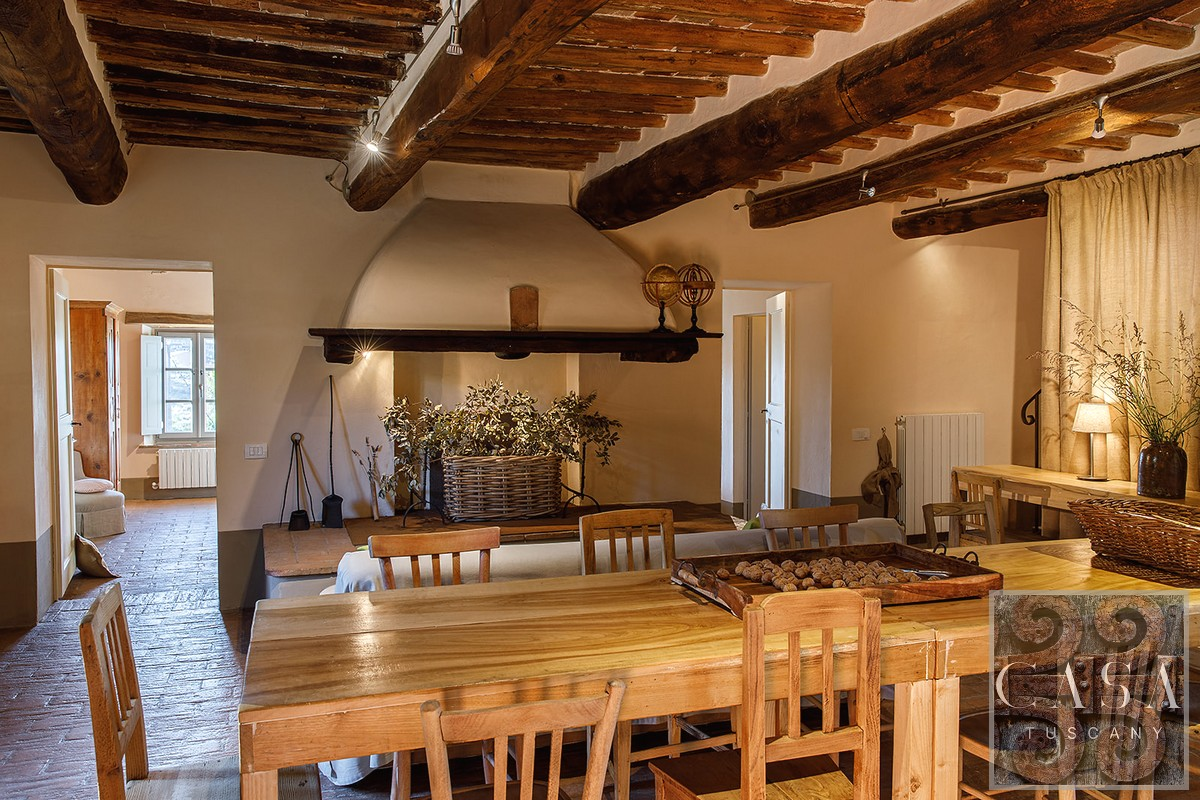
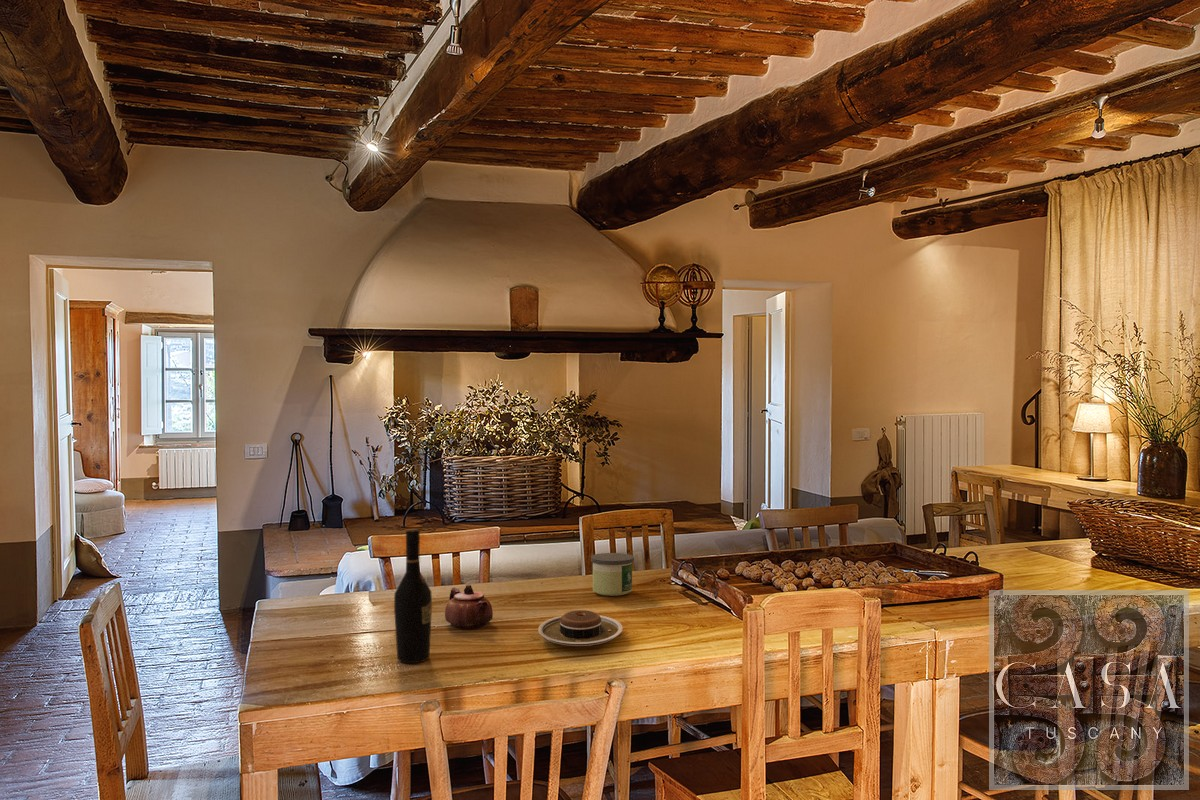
+ plate (580, 625)
+ teapot (468, 603)
+ wine bottle (413, 594)
+ candle (612, 574)
